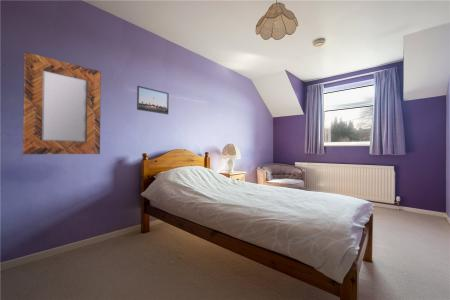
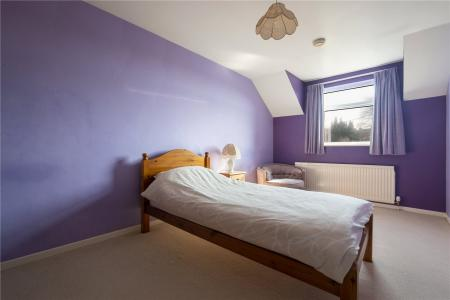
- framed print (153, 100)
- home mirror (65, 108)
